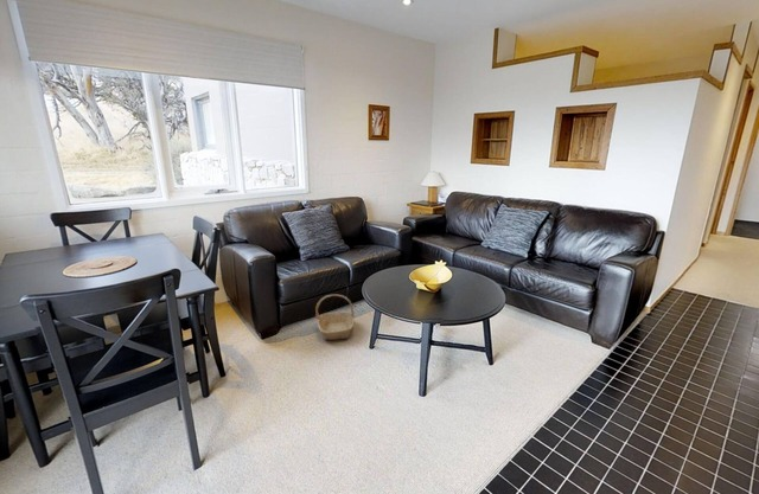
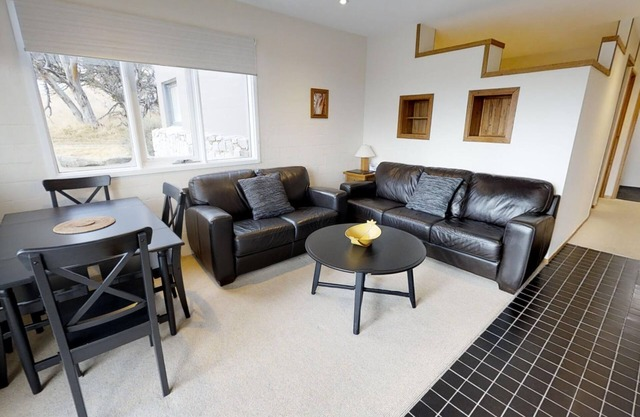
- basket (336, 313)
